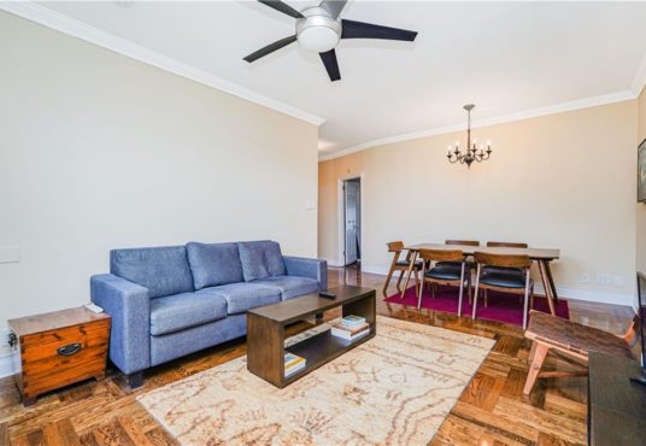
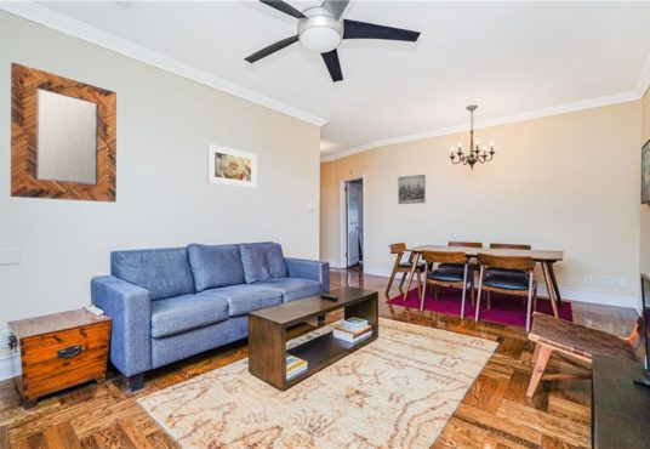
+ wall art (411, 189)
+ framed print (233, 167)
+ home mirror (68, 138)
